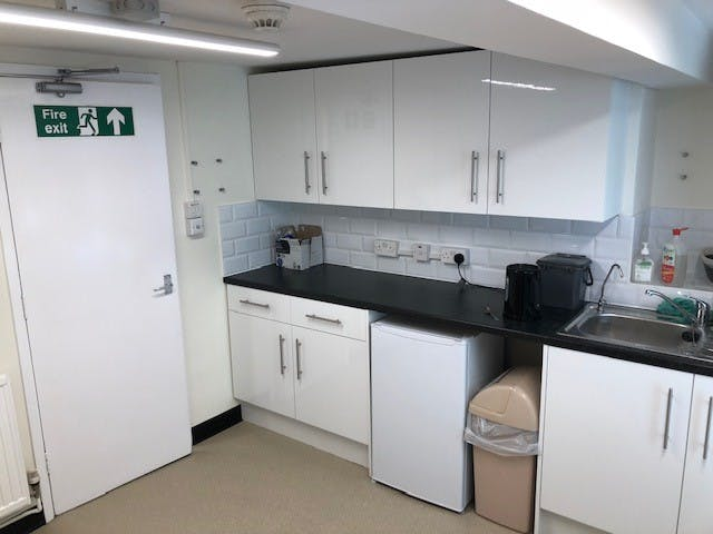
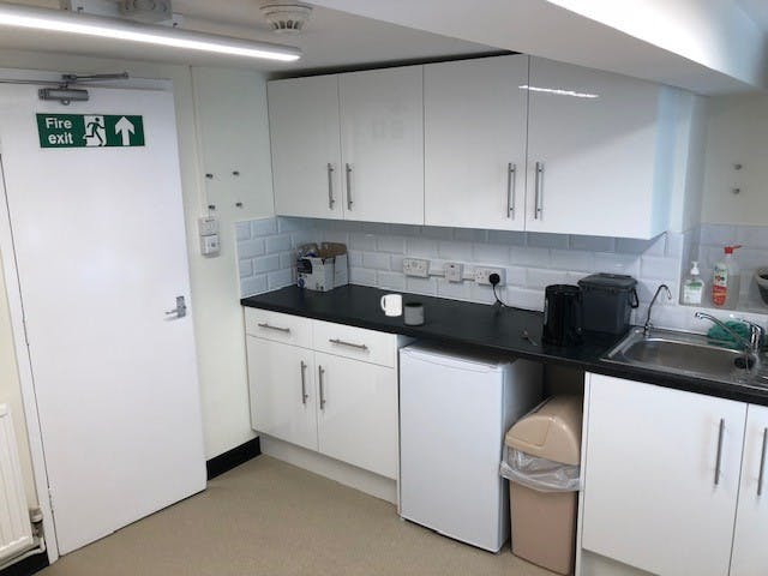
+ mug (390, 304)
+ mug (415, 313)
